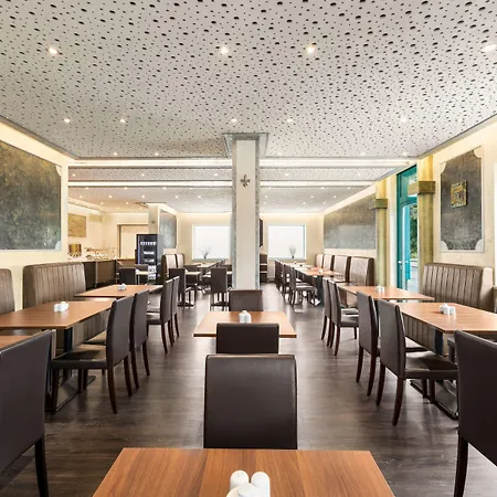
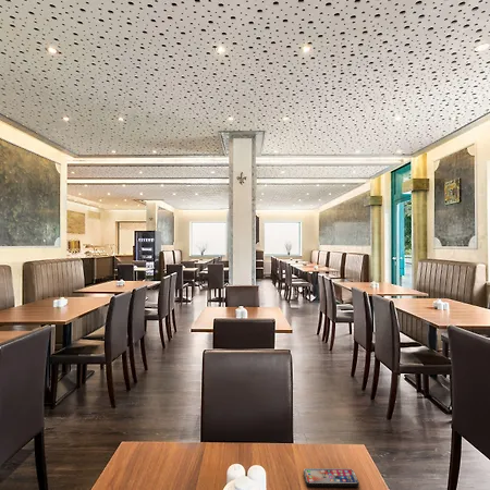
+ smartphone (330, 477)
